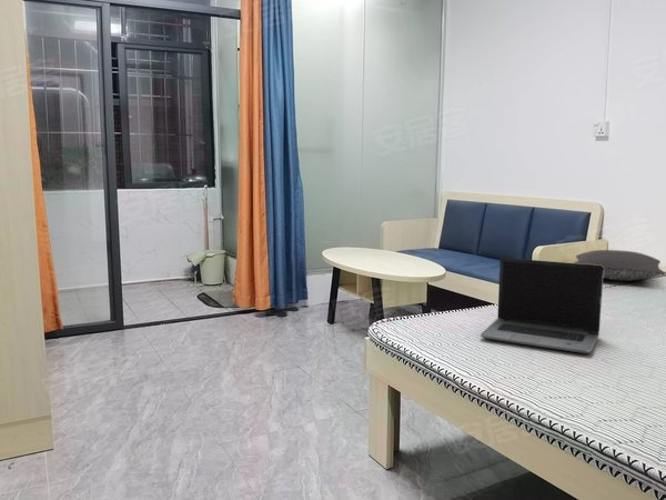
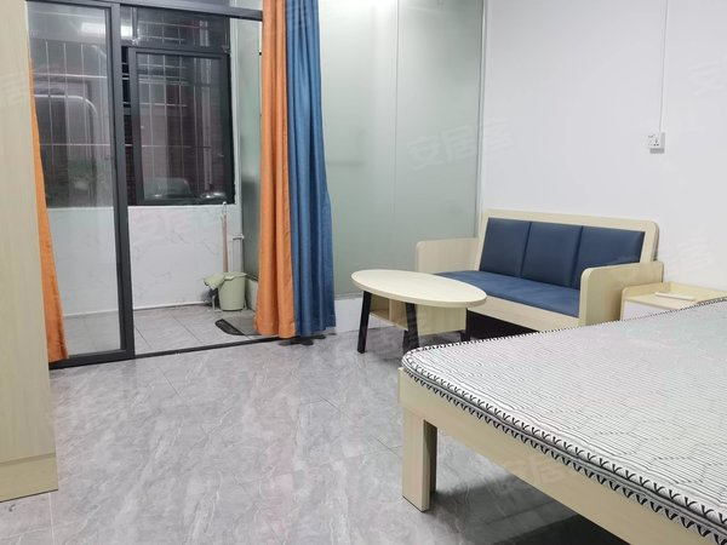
- laptop computer (542, 302)
- pillow (616, 263)
